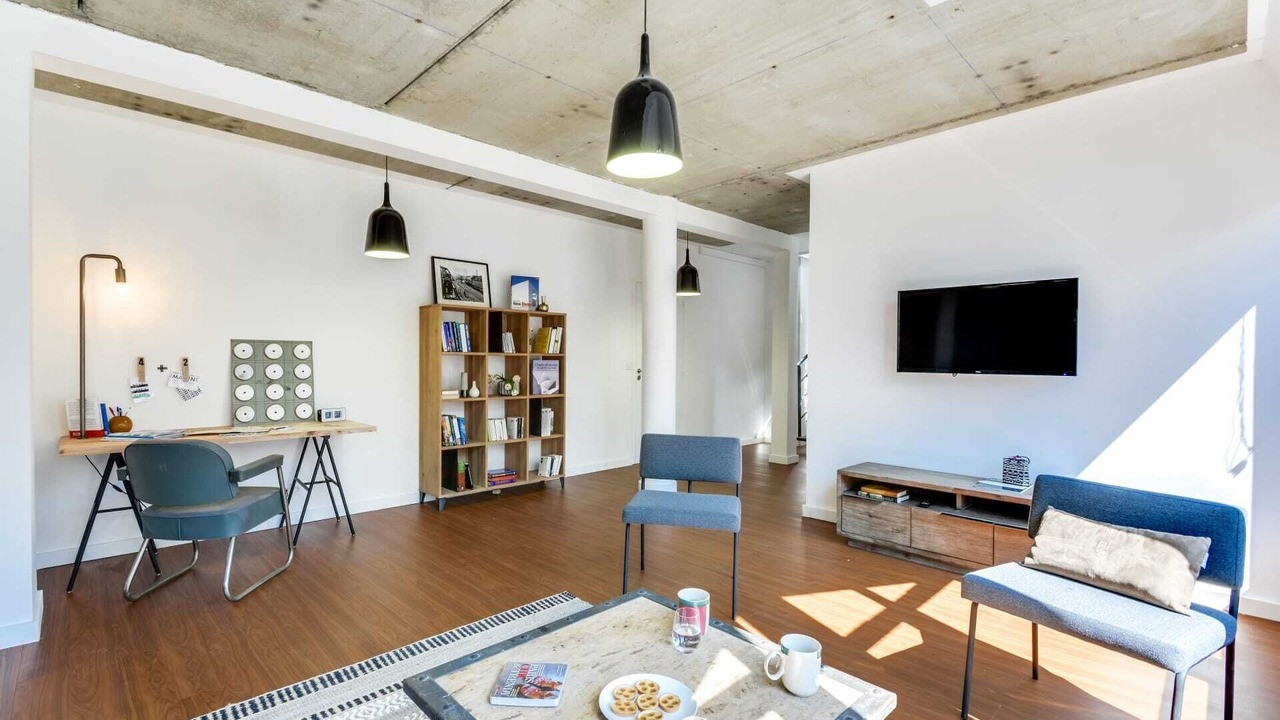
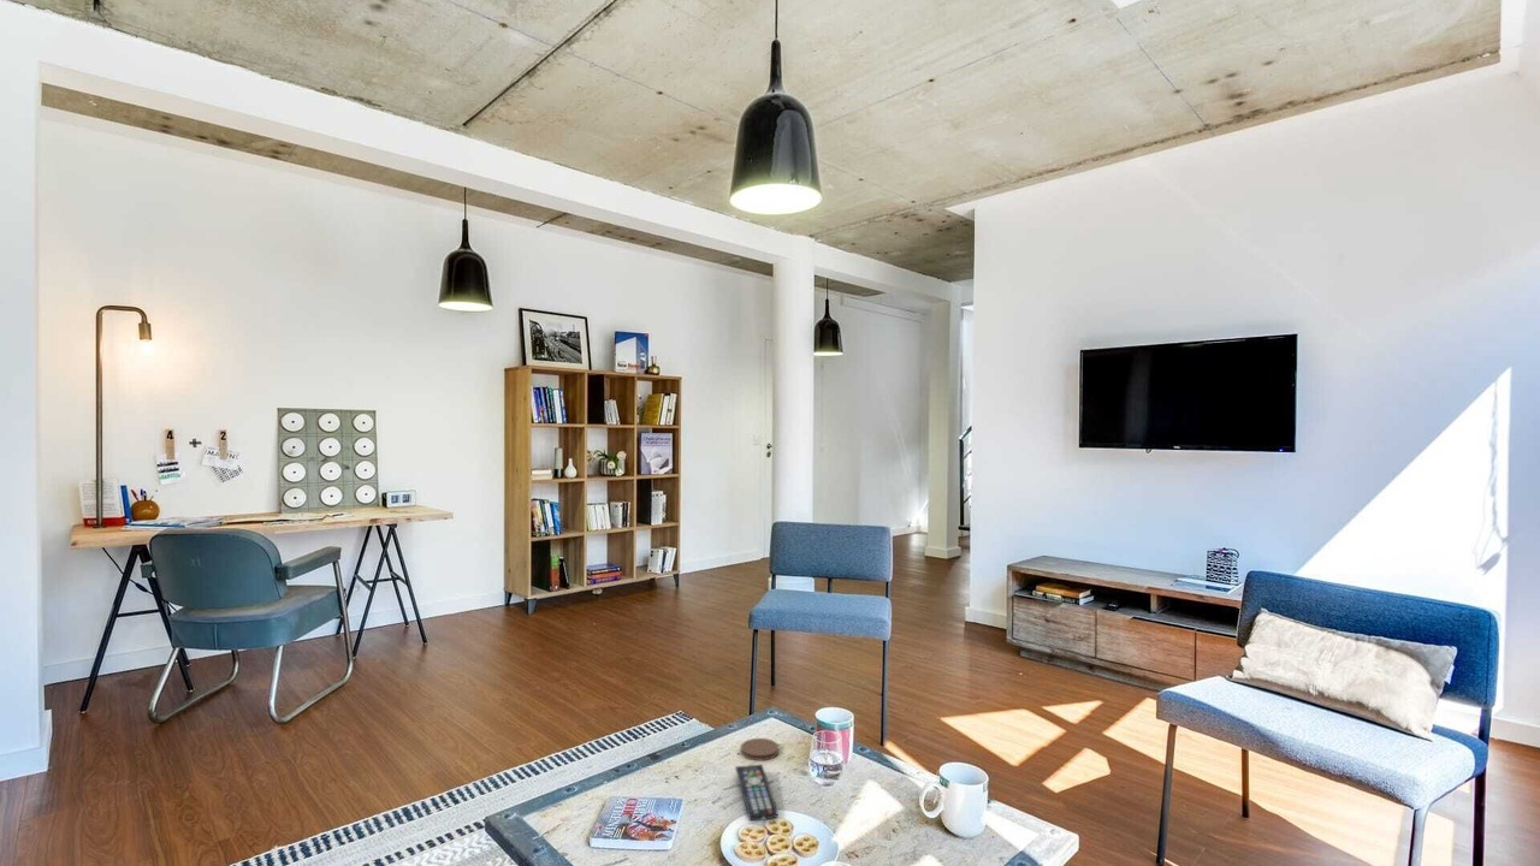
+ coaster (759, 748)
+ remote control (754, 789)
